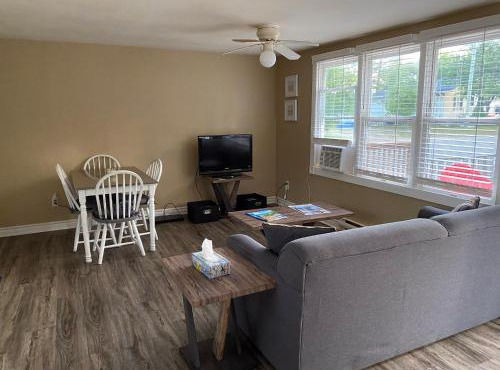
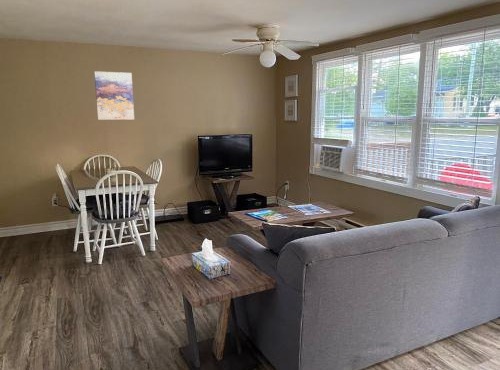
+ wall art (114, 96)
